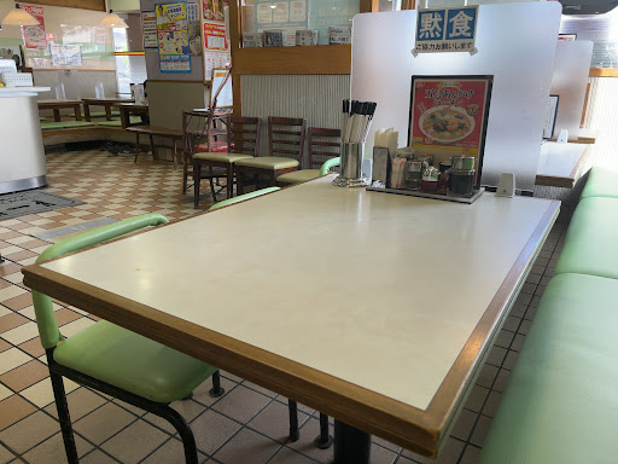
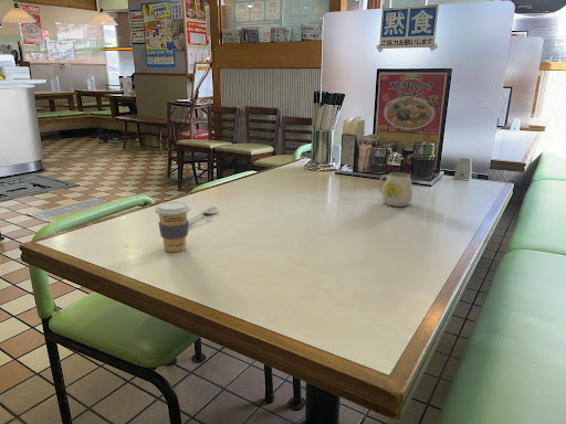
+ mug (394, 188)
+ spoon (197, 216)
+ coffee cup (174, 226)
